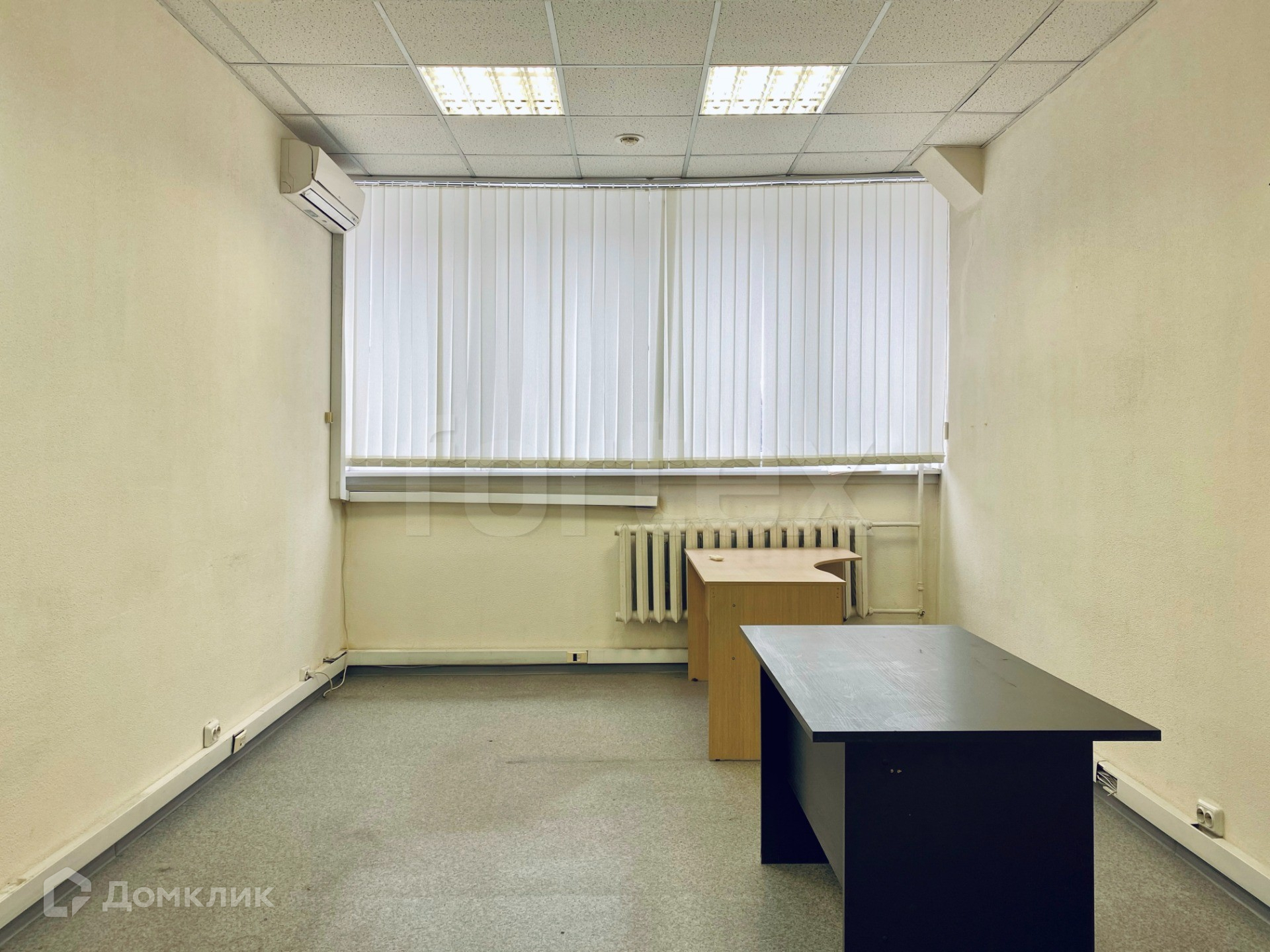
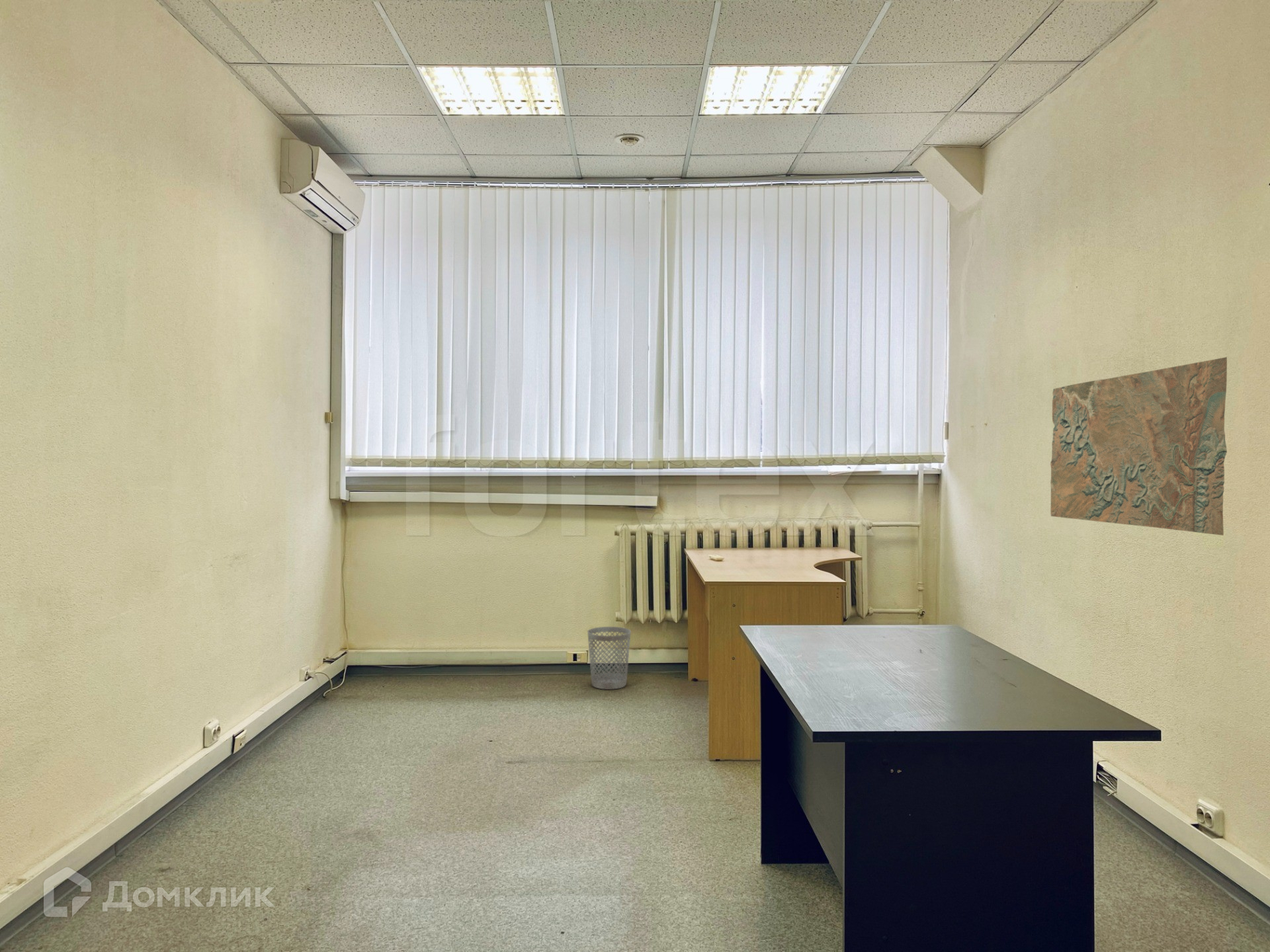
+ wastebasket (609, 657)
+ map (1123, 450)
